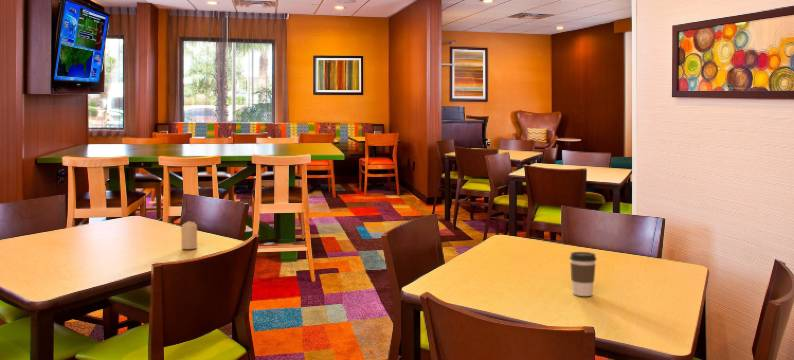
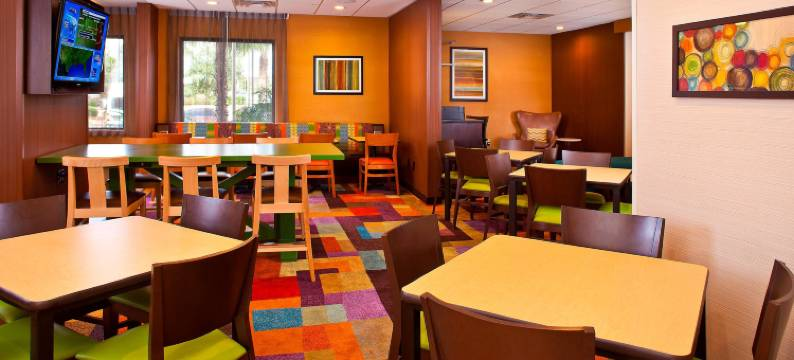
- coffee cup (582, 273)
- candle (189, 234)
